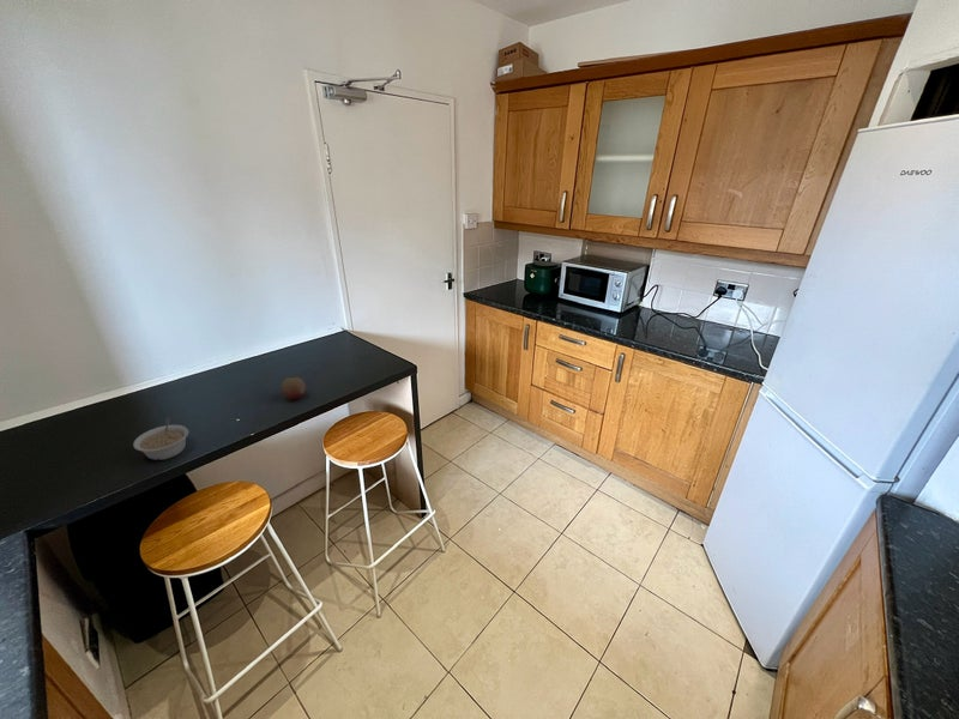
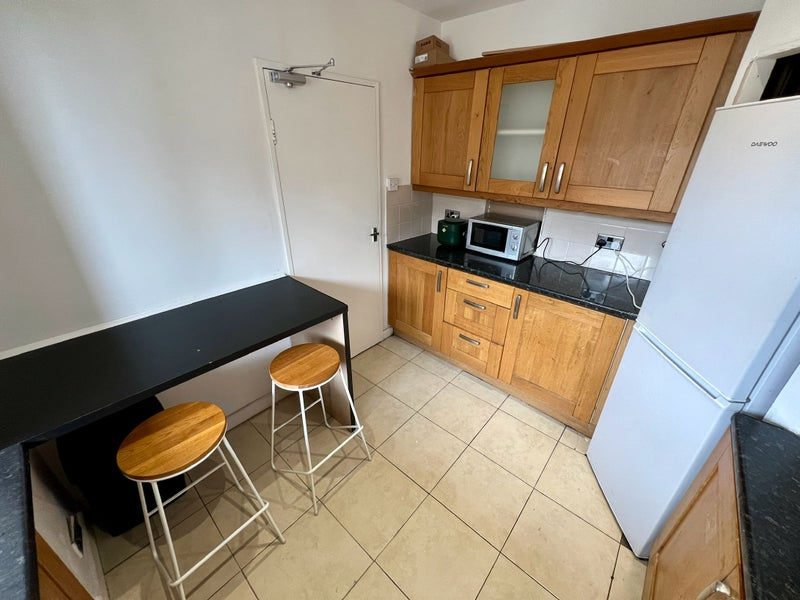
- legume (162, 441)
- fruit (292, 387)
